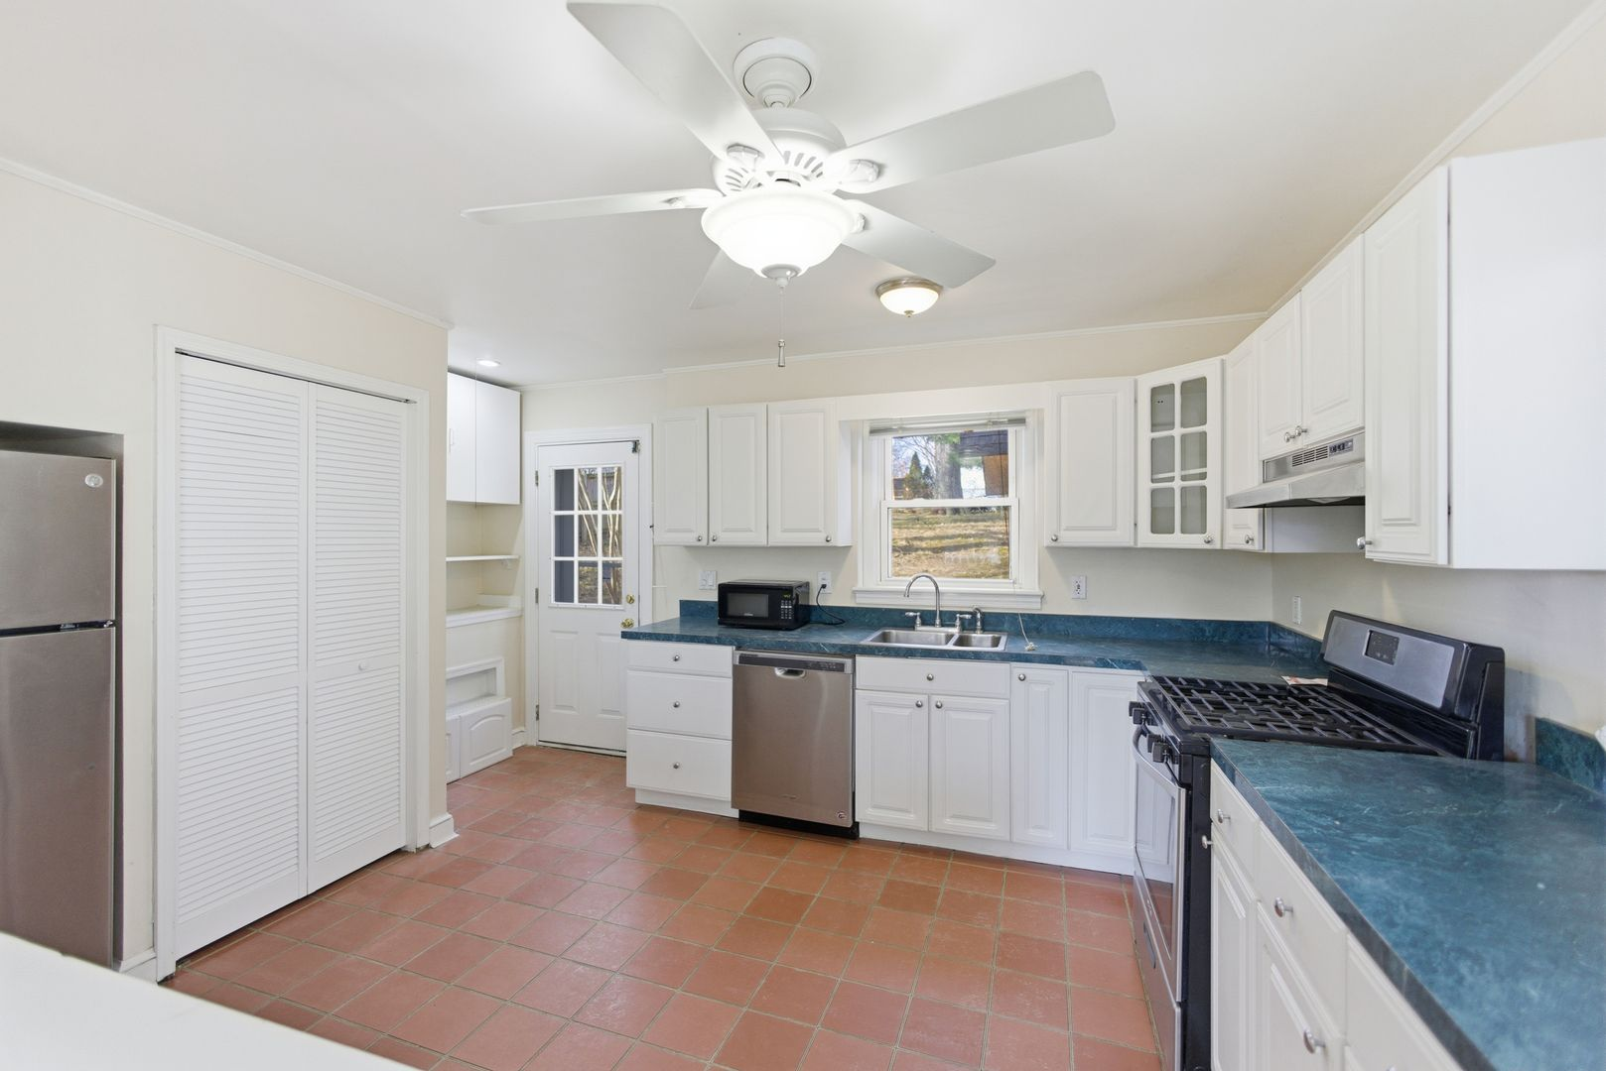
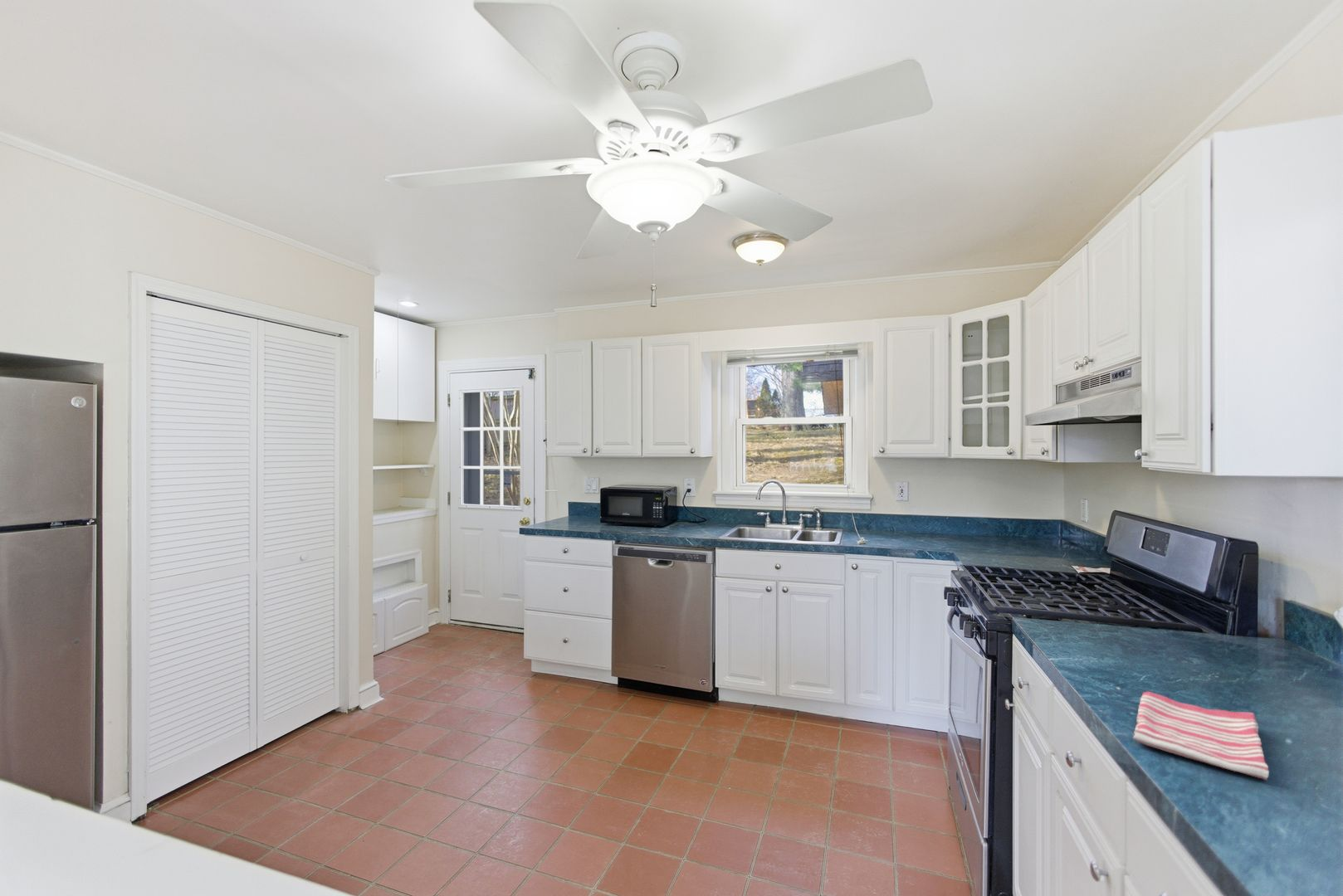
+ dish towel (1196, 728)
